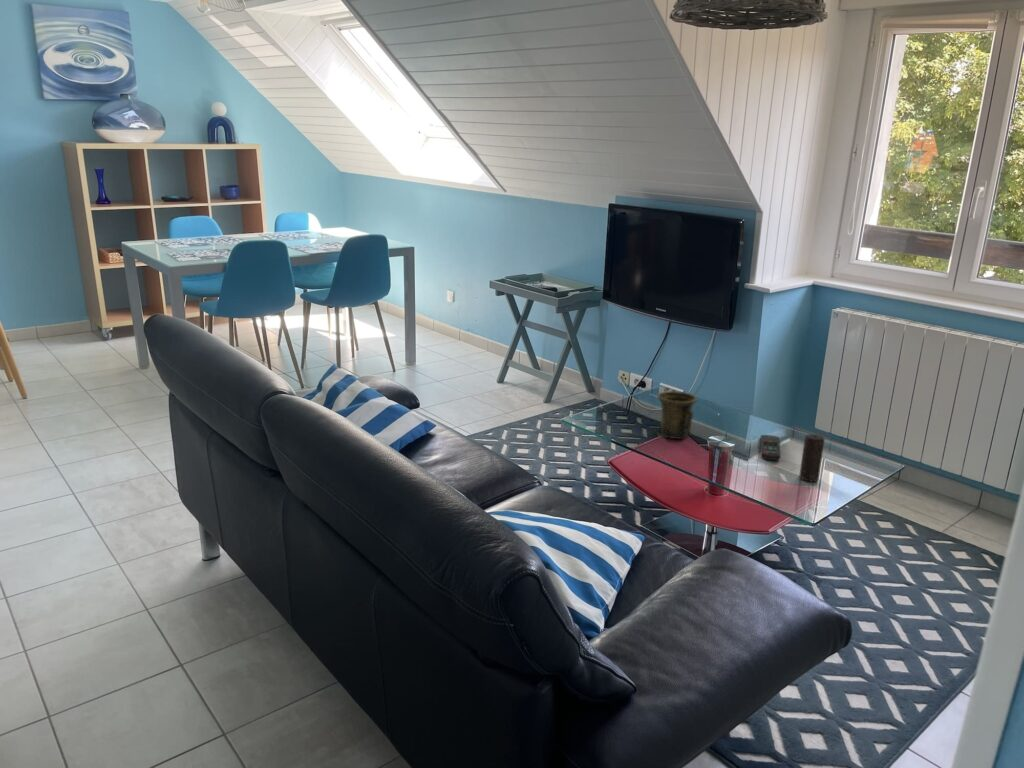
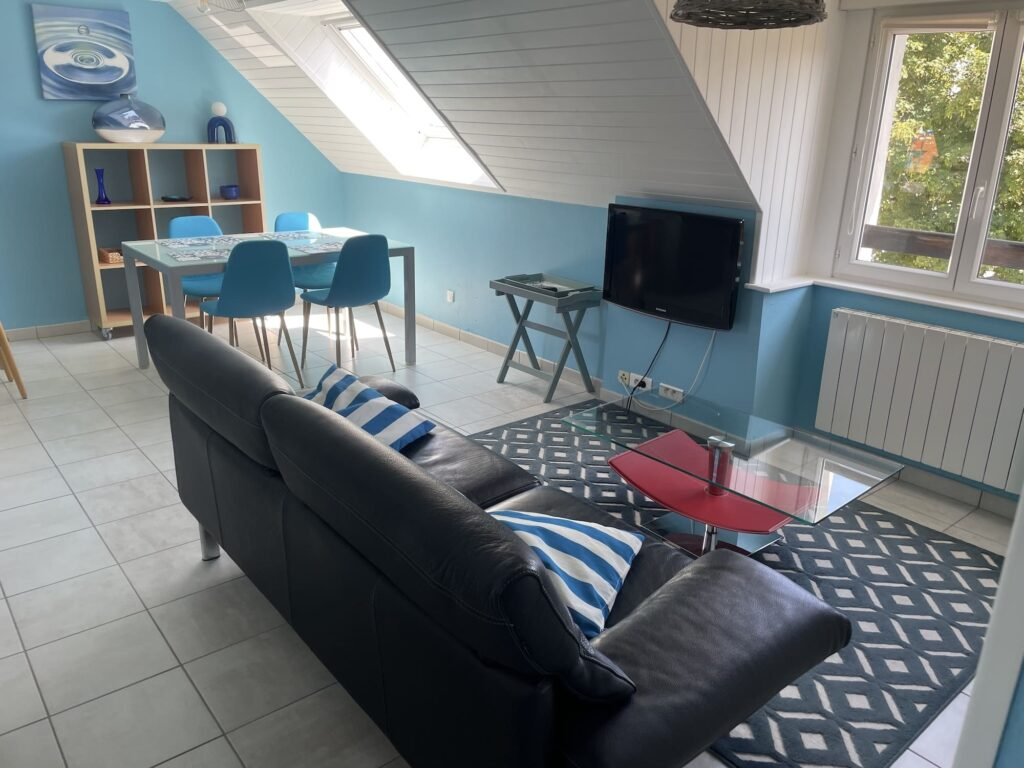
- remote control (770, 446)
- mug (676, 415)
- candle (811, 457)
